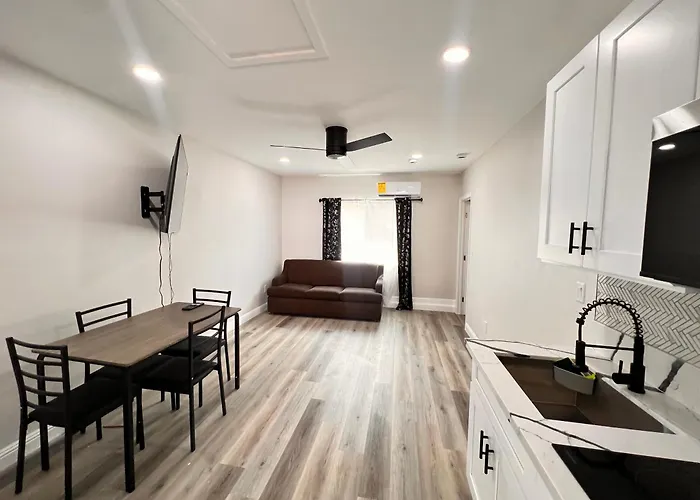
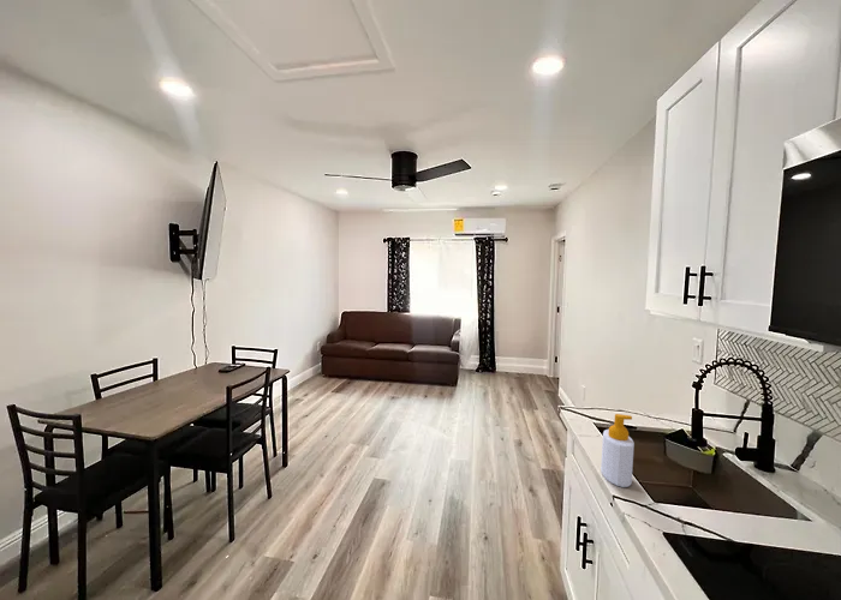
+ soap bottle (618, 445)
